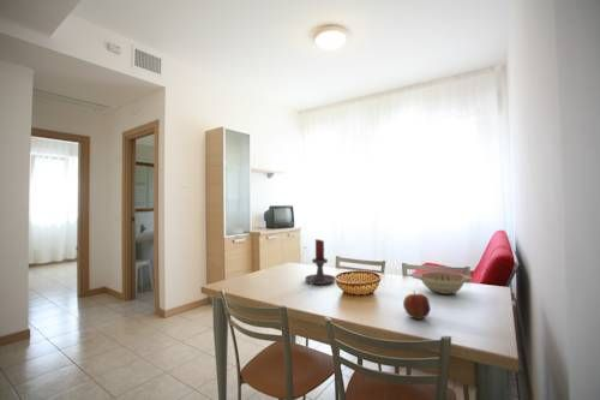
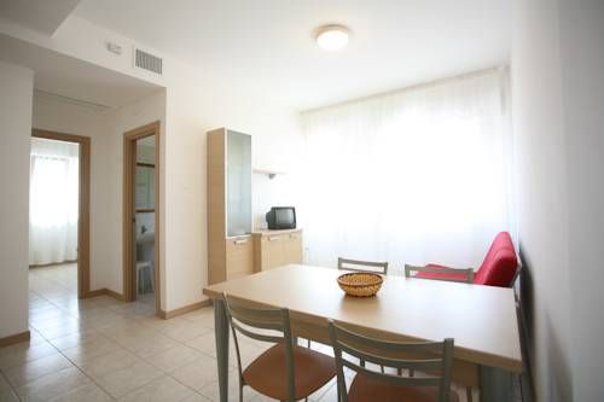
- apple (416, 304)
- candle holder (318, 261)
- decorative bowl (442, 282)
